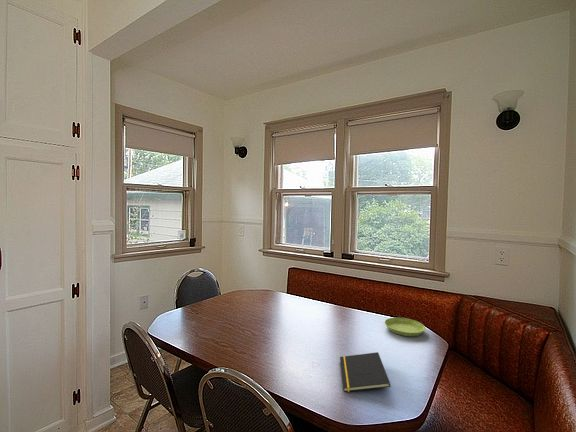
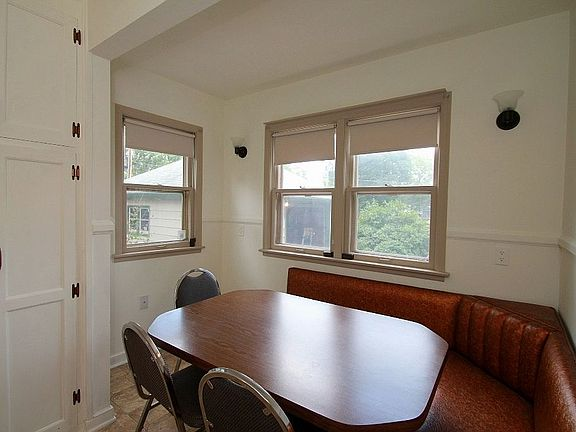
- notepad (362, 370)
- saucer (404, 327)
